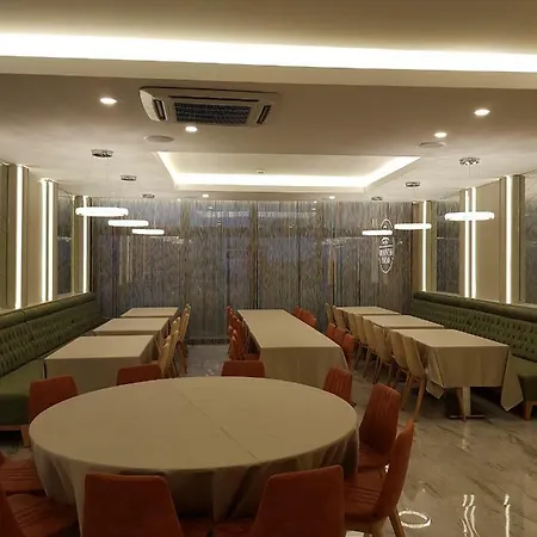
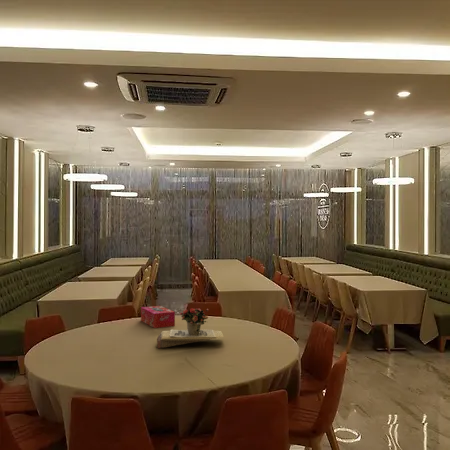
+ tissue box (157, 316)
+ flower arrangement (190, 325)
